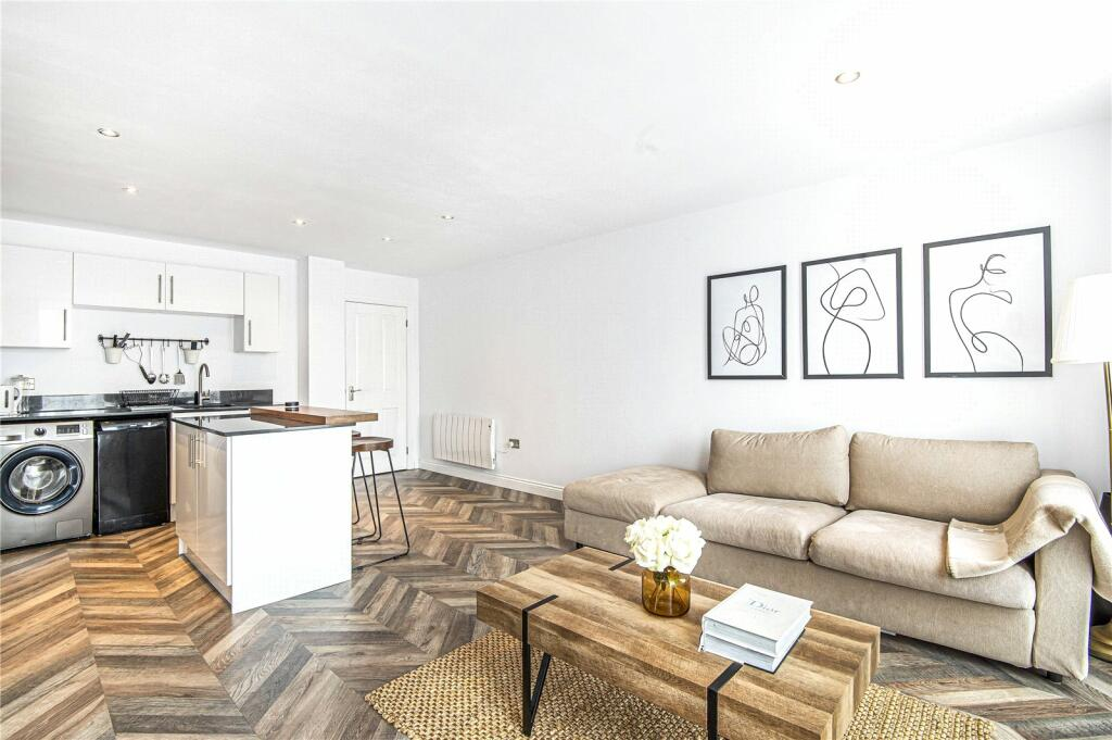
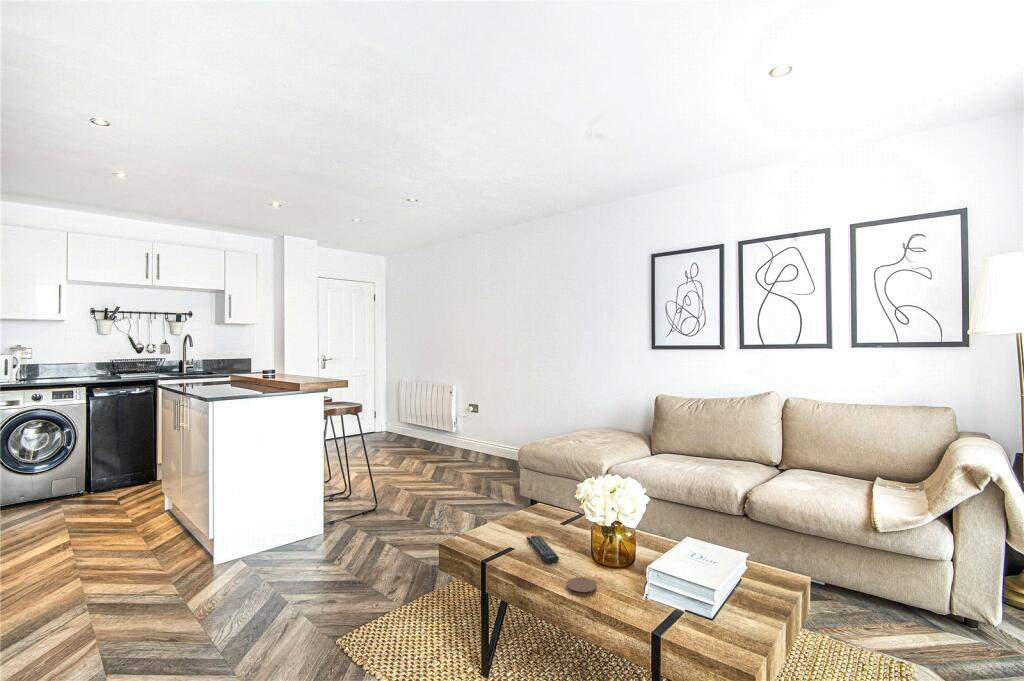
+ coaster (581, 586)
+ remote control (541, 548)
